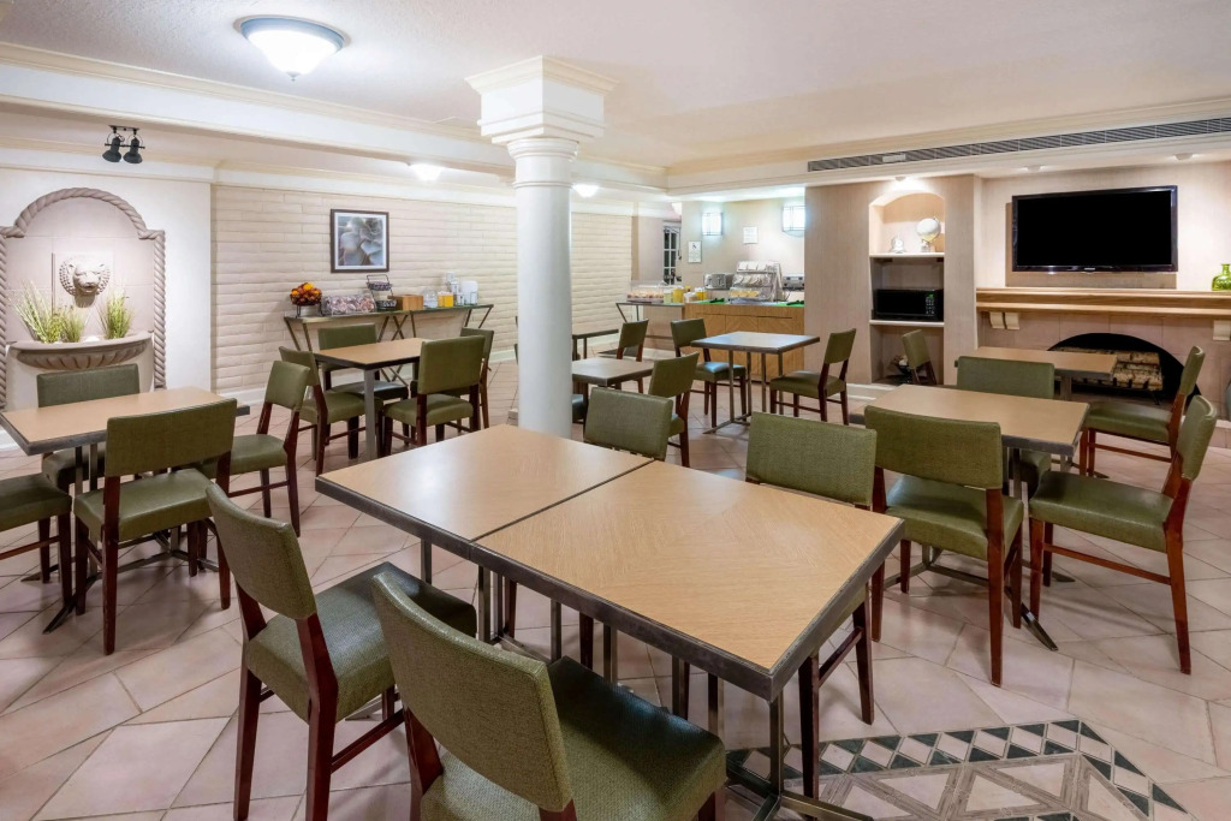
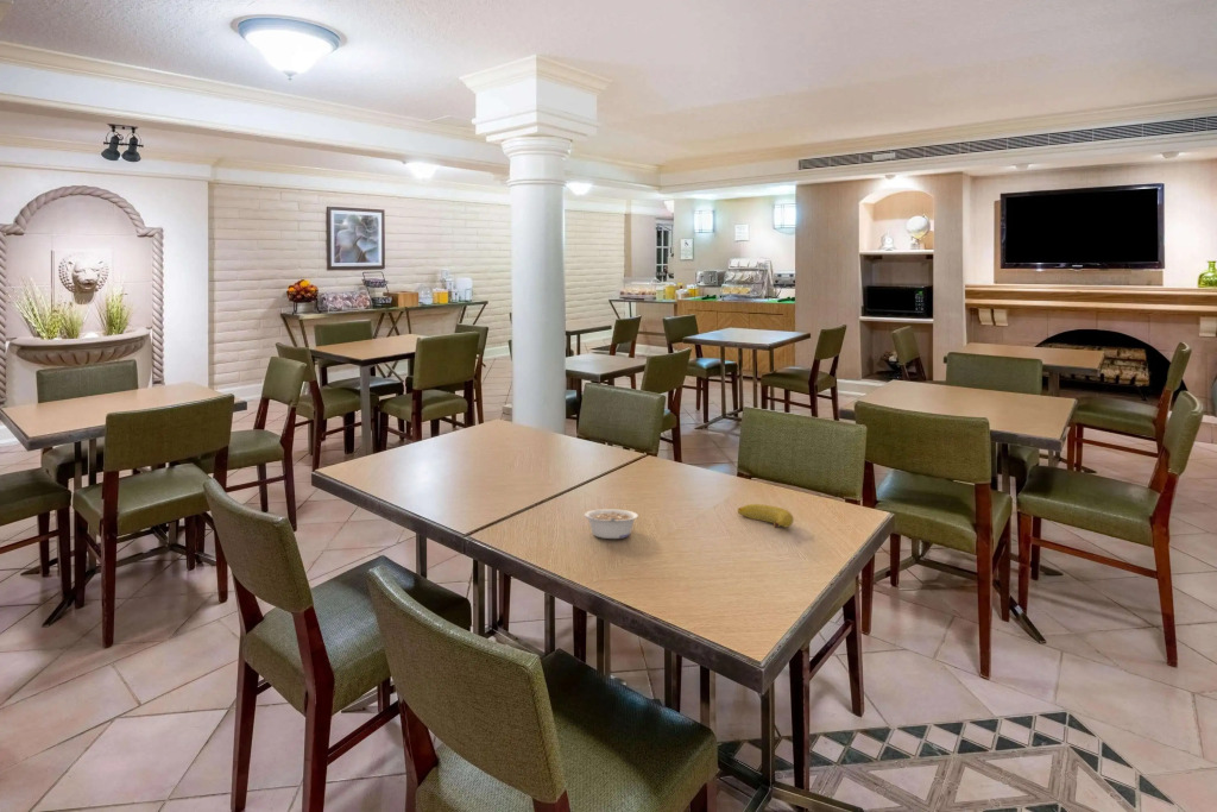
+ legume (612, 522)
+ banana (763, 516)
